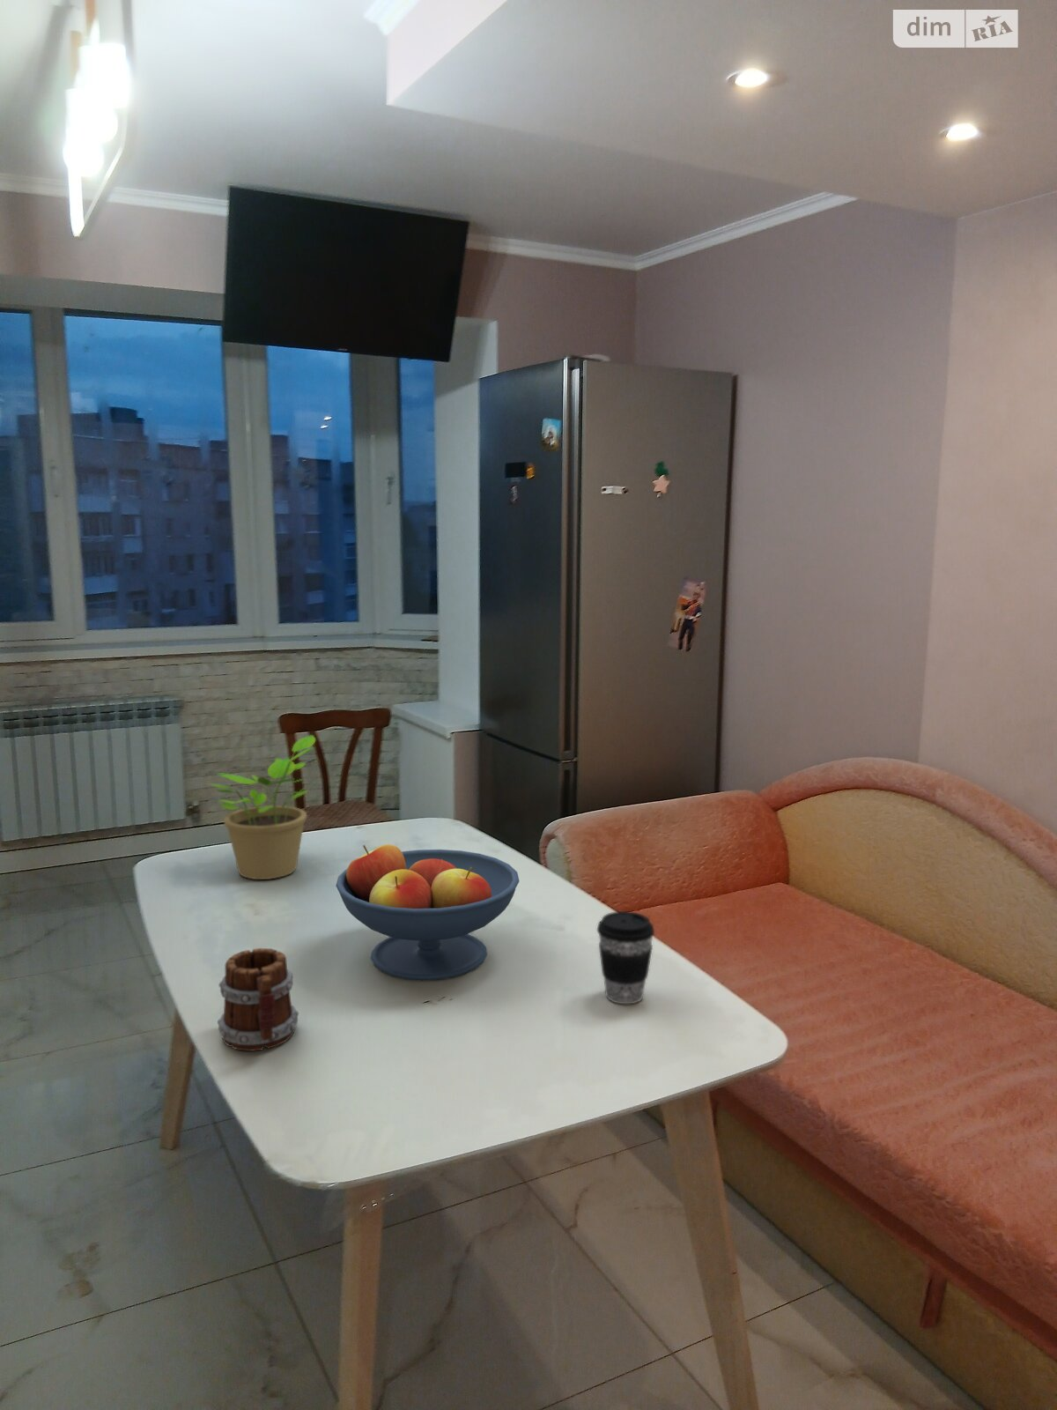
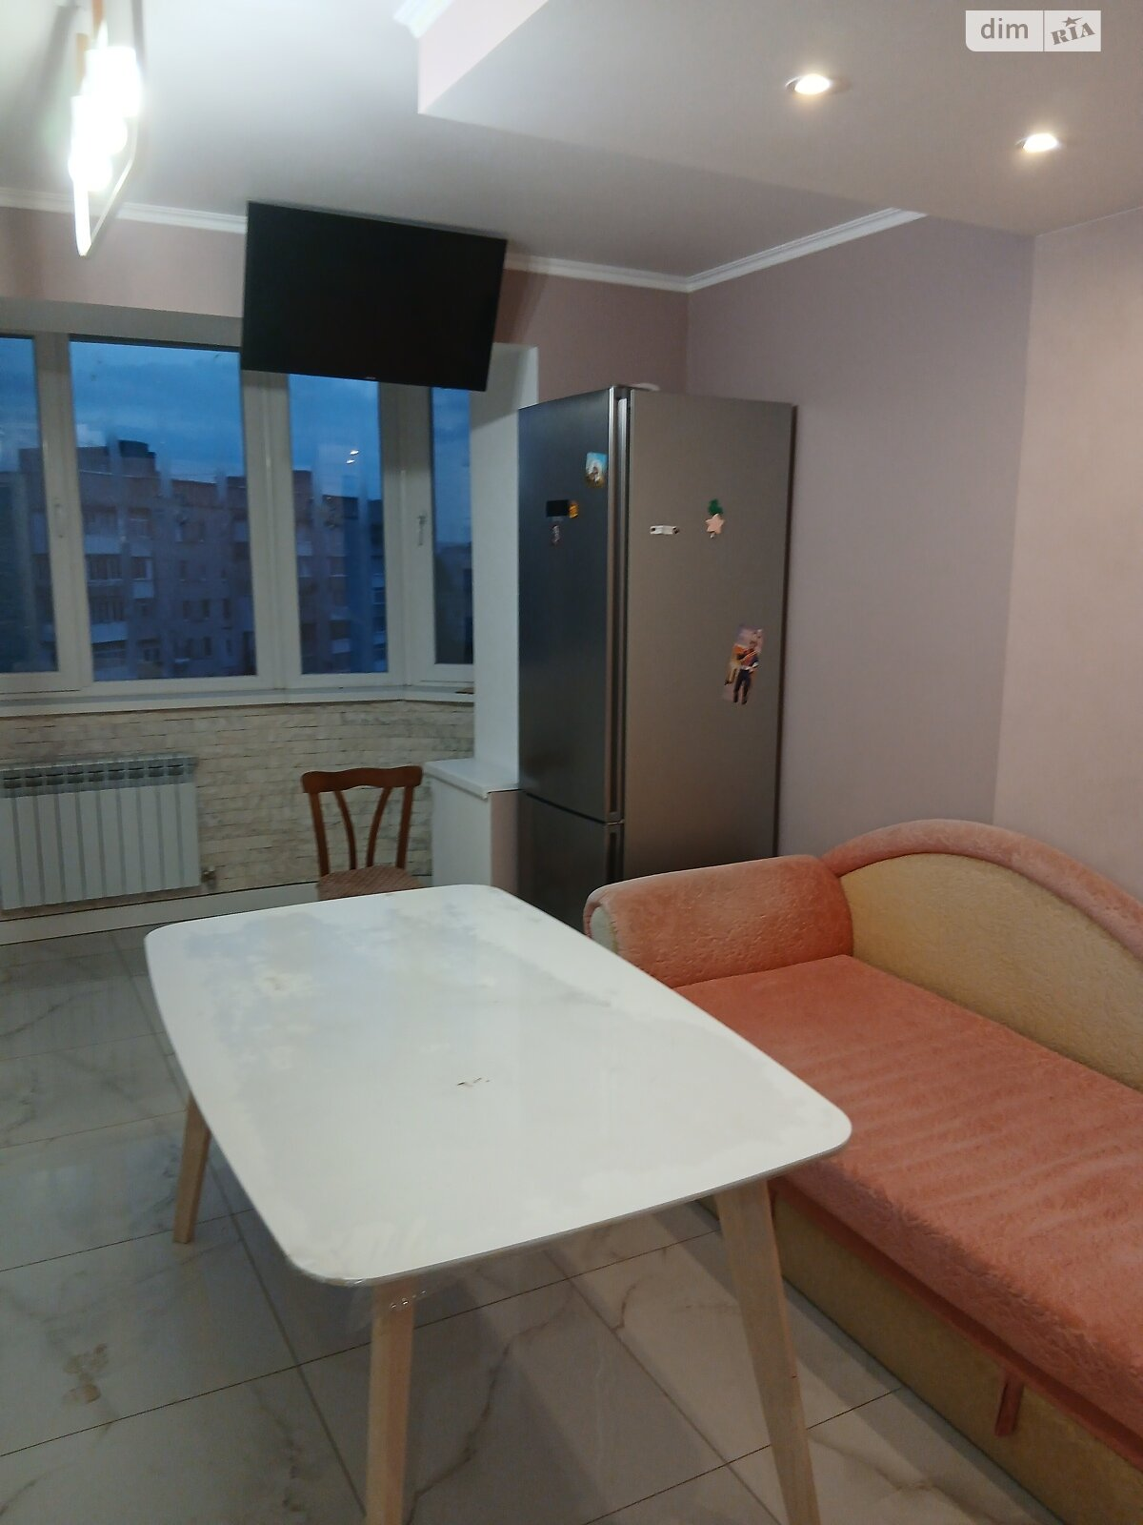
- fruit bowl (429, 903)
- coffee cup (624, 958)
- potted plant (262, 806)
- mug (260, 998)
